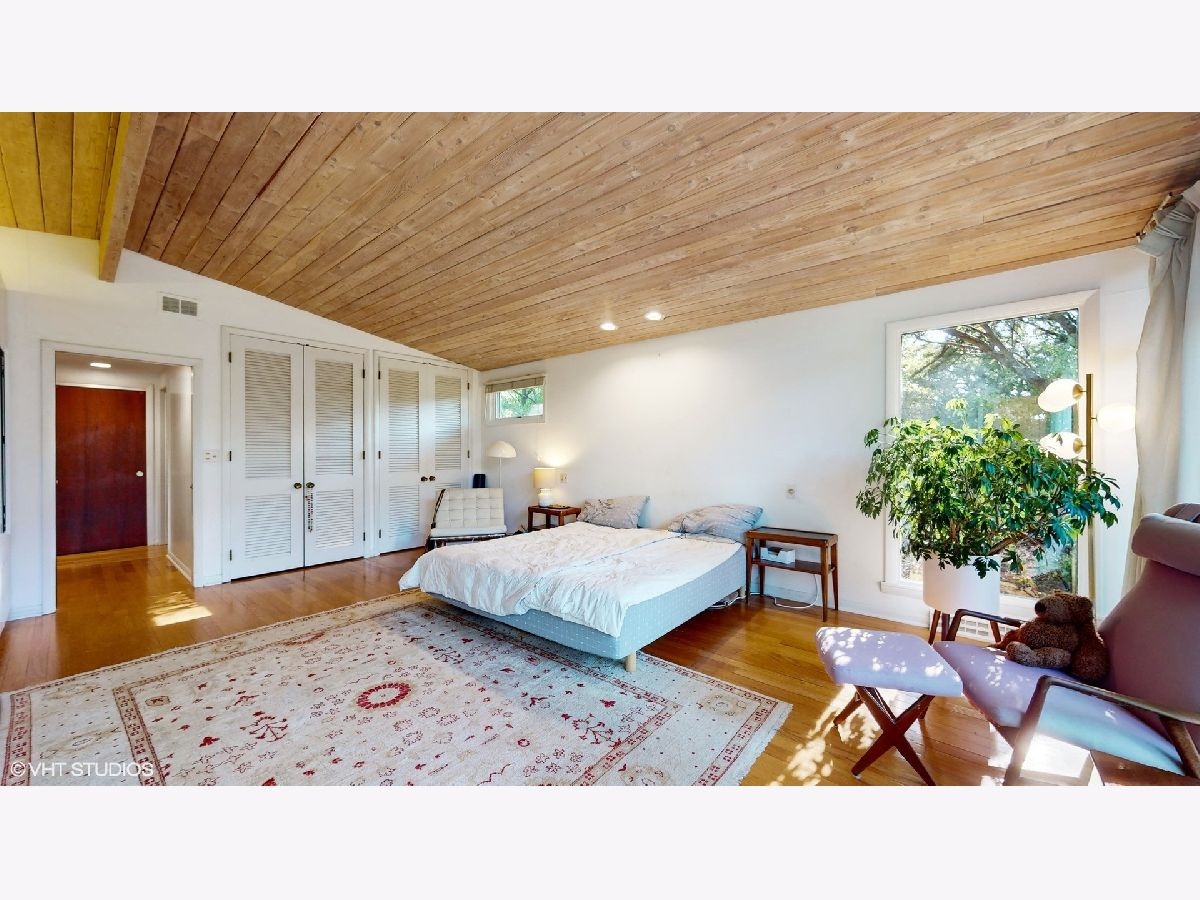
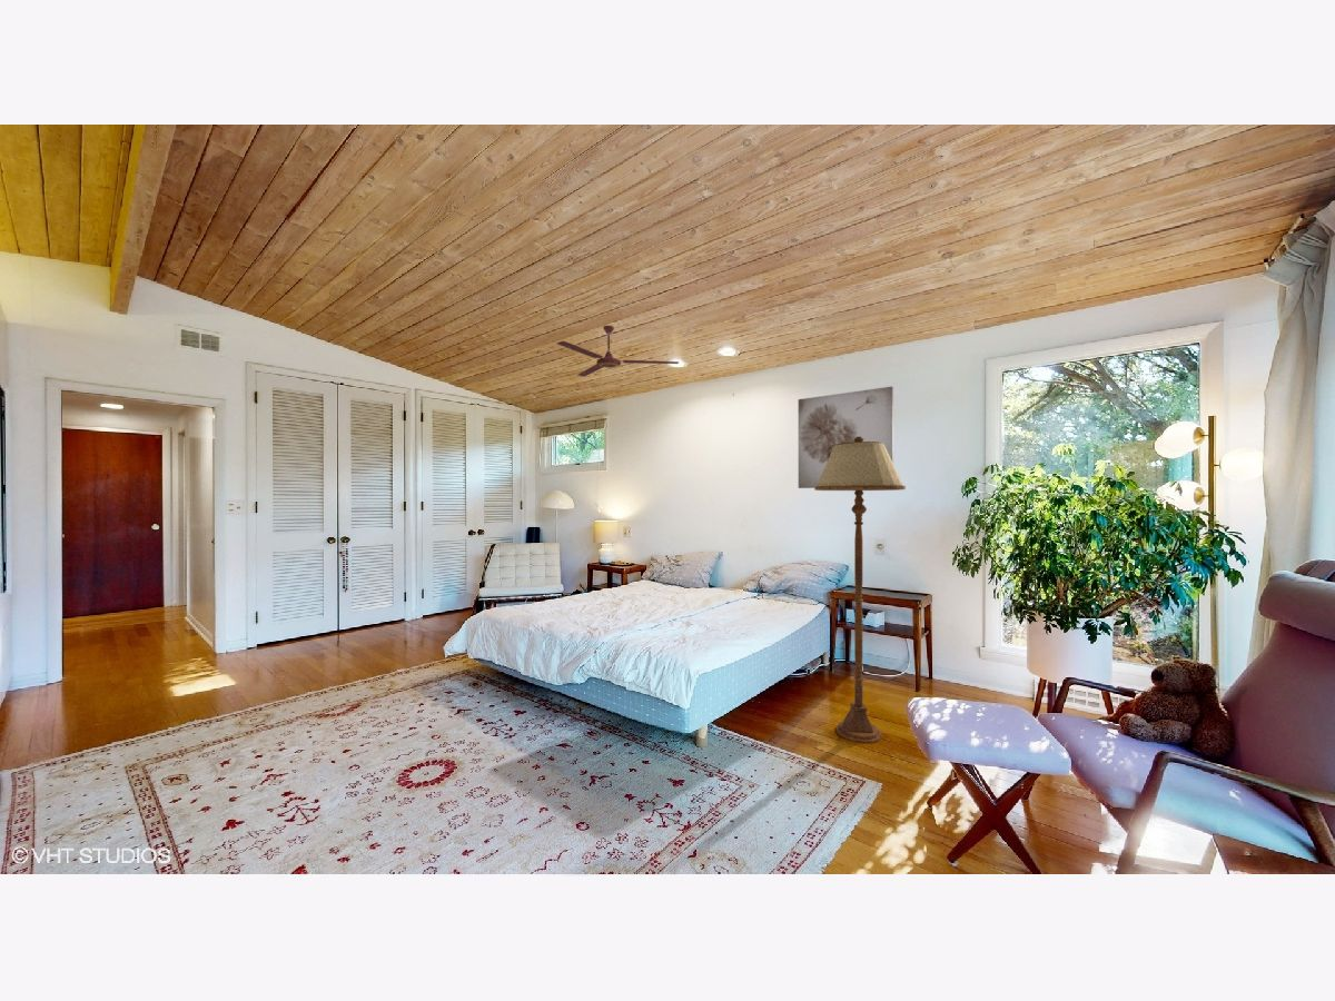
+ ceiling fan (611, 354)
+ floor lamp (858, 584)
+ wall art (842, 440)
